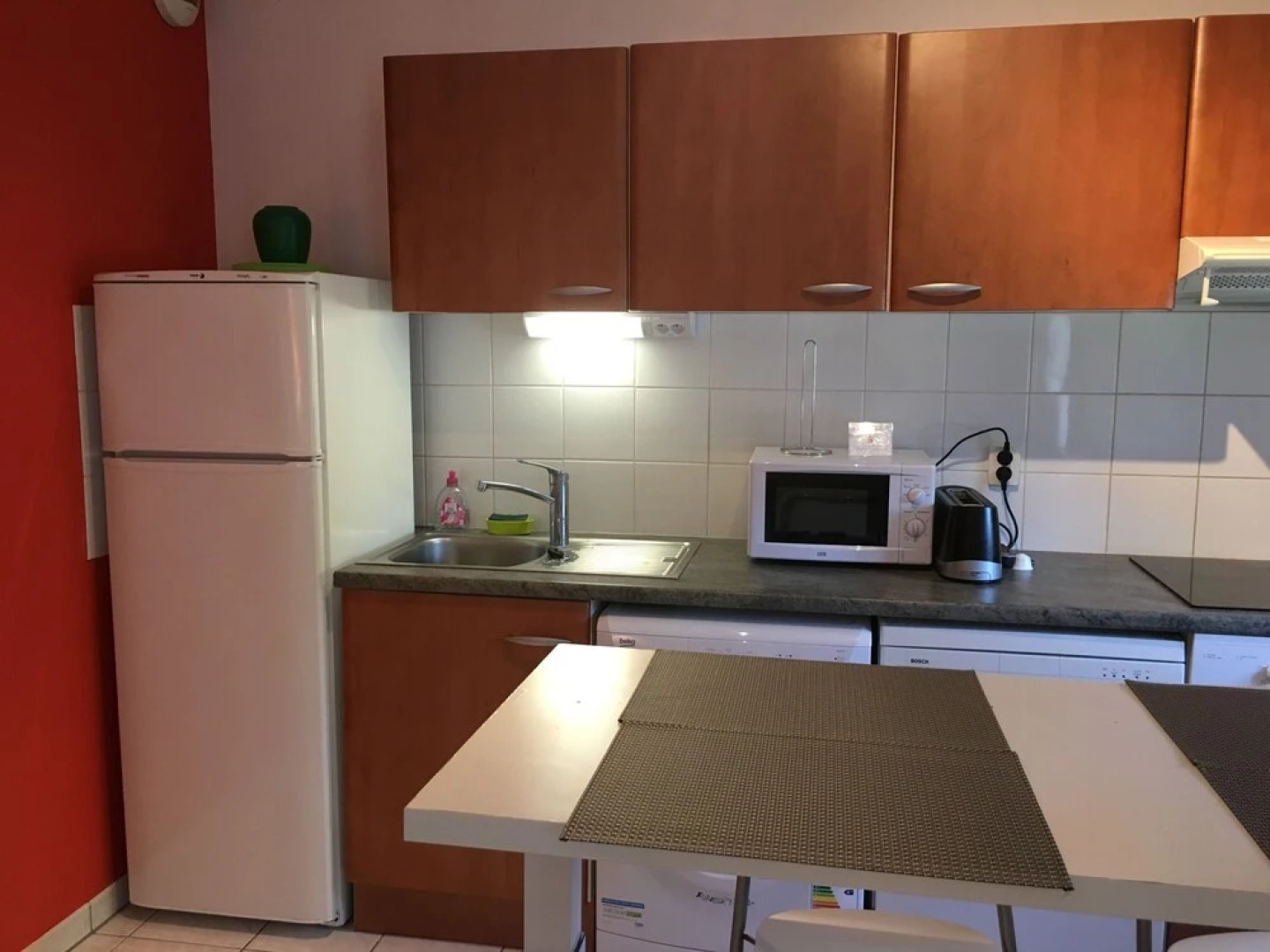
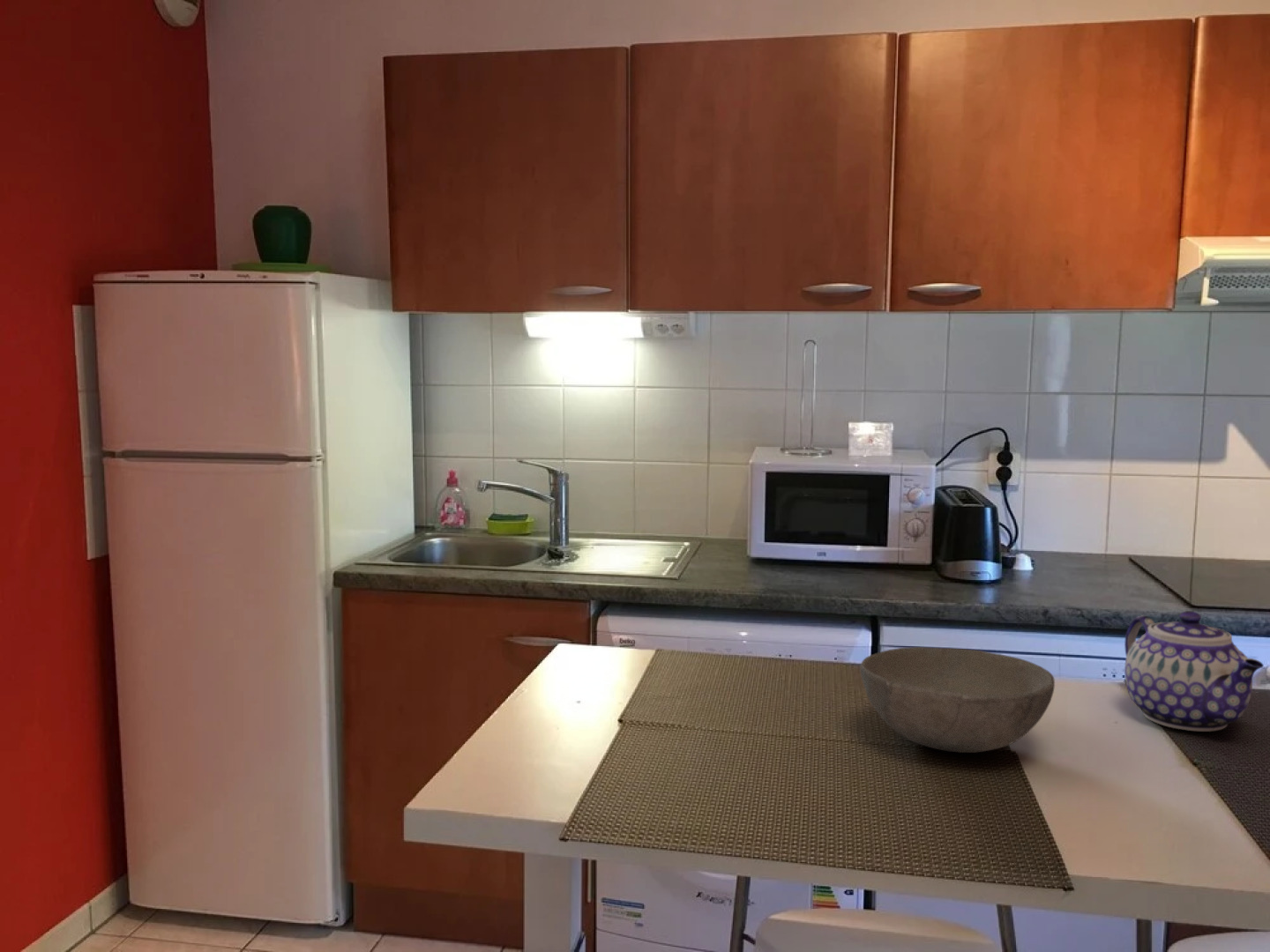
+ bowl (953, 705)
+ teapot (1187, 666)
